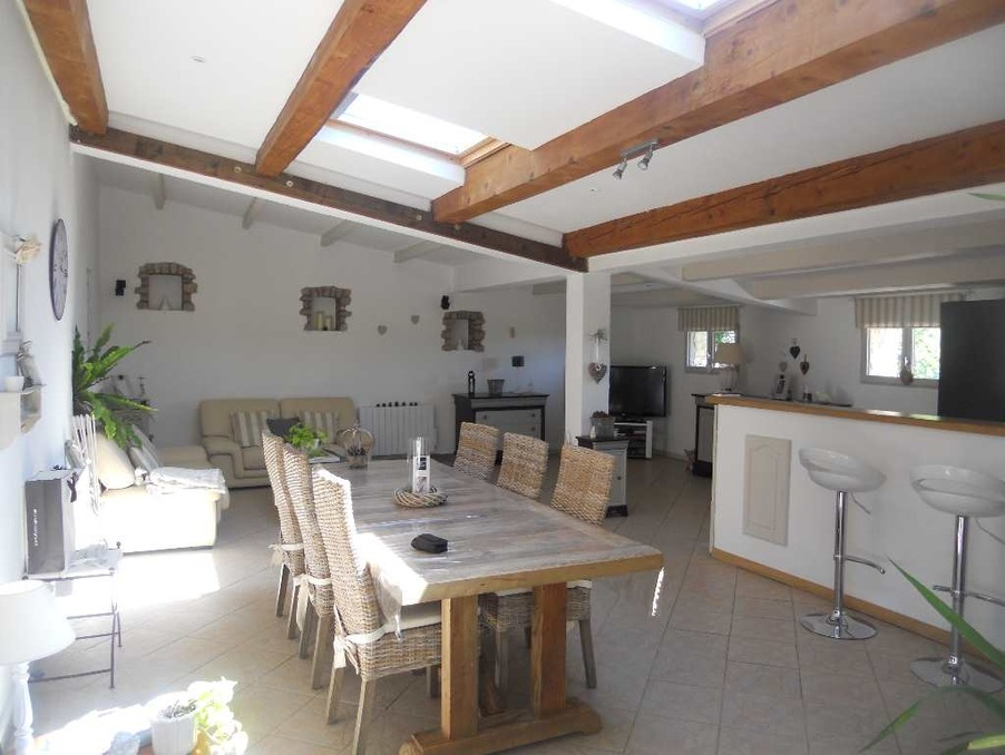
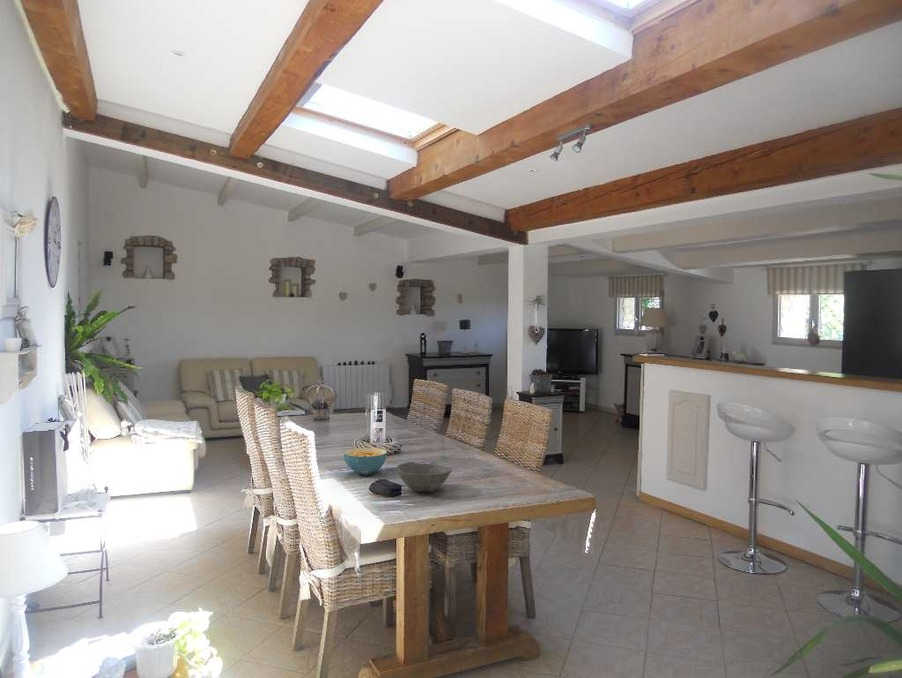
+ cereal bowl (365, 462)
+ bowl (424, 478)
